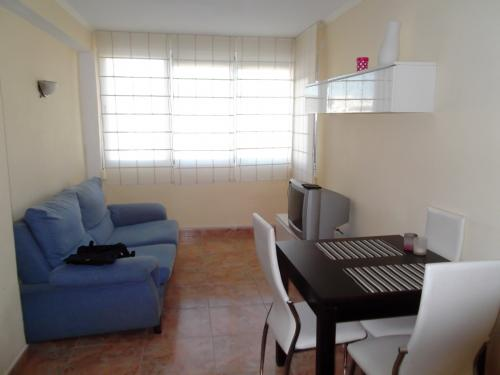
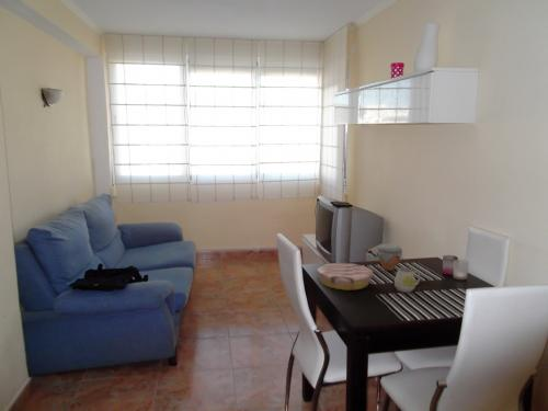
+ plate (344, 275)
+ mug (408, 279)
+ jar (389, 256)
